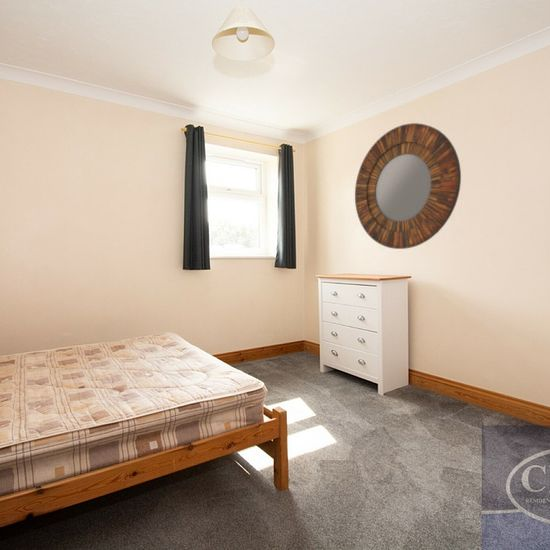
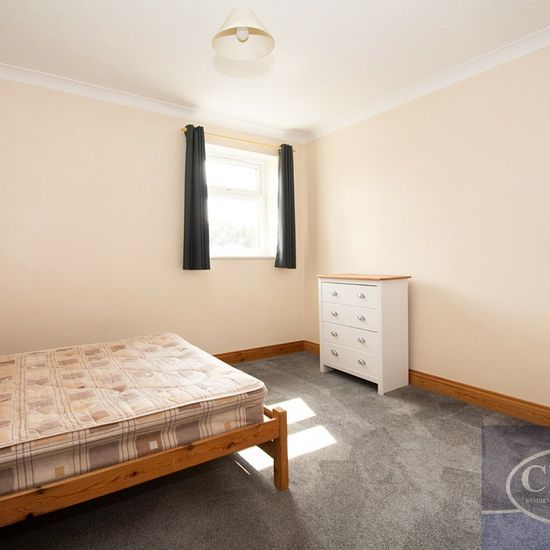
- home mirror (401, 188)
